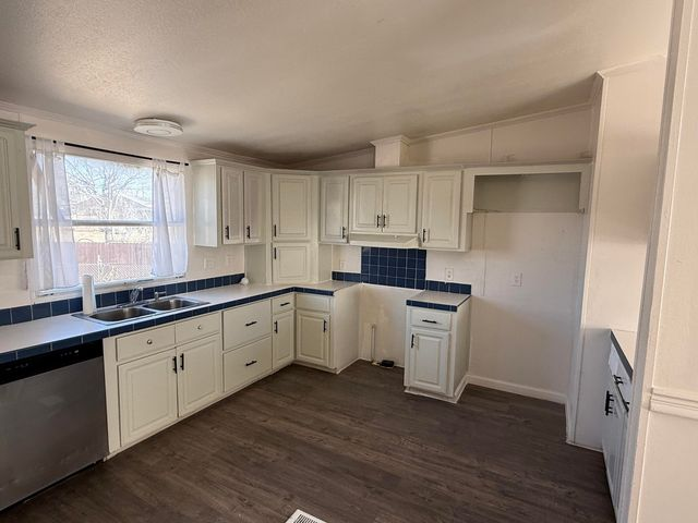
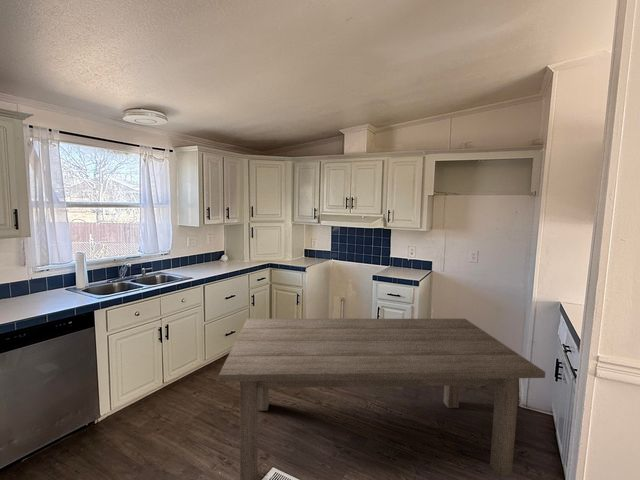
+ dining table (368, 386)
